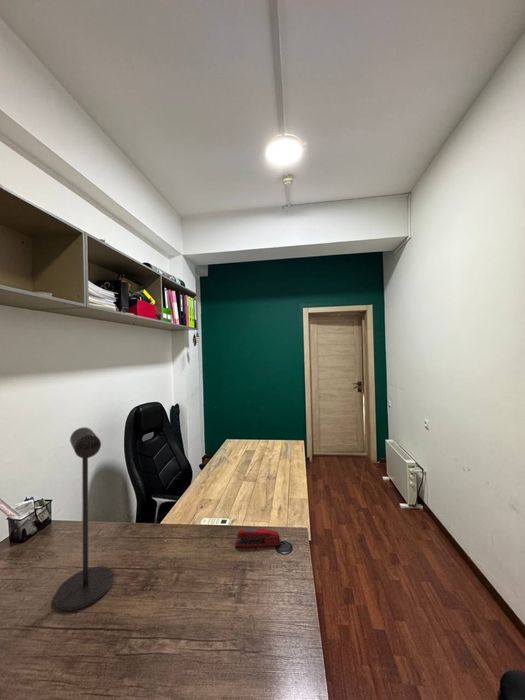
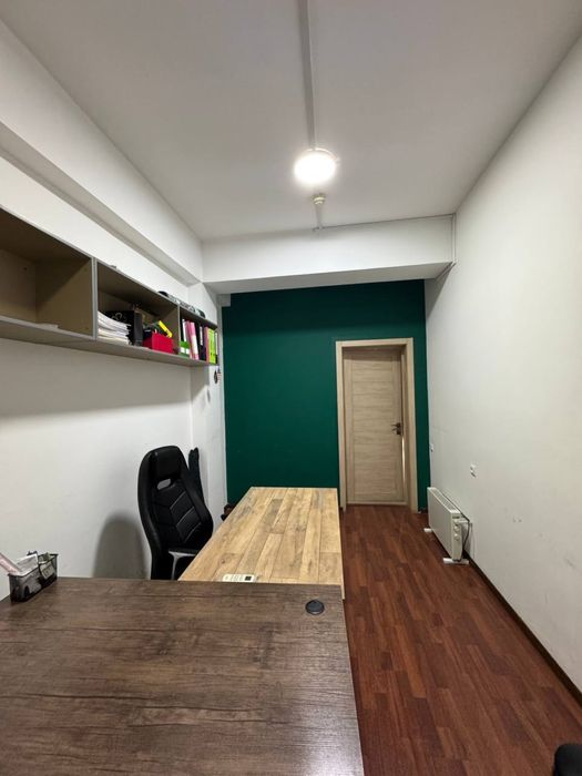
- desk lamp (85, 509)
- stapler (258, 536)
